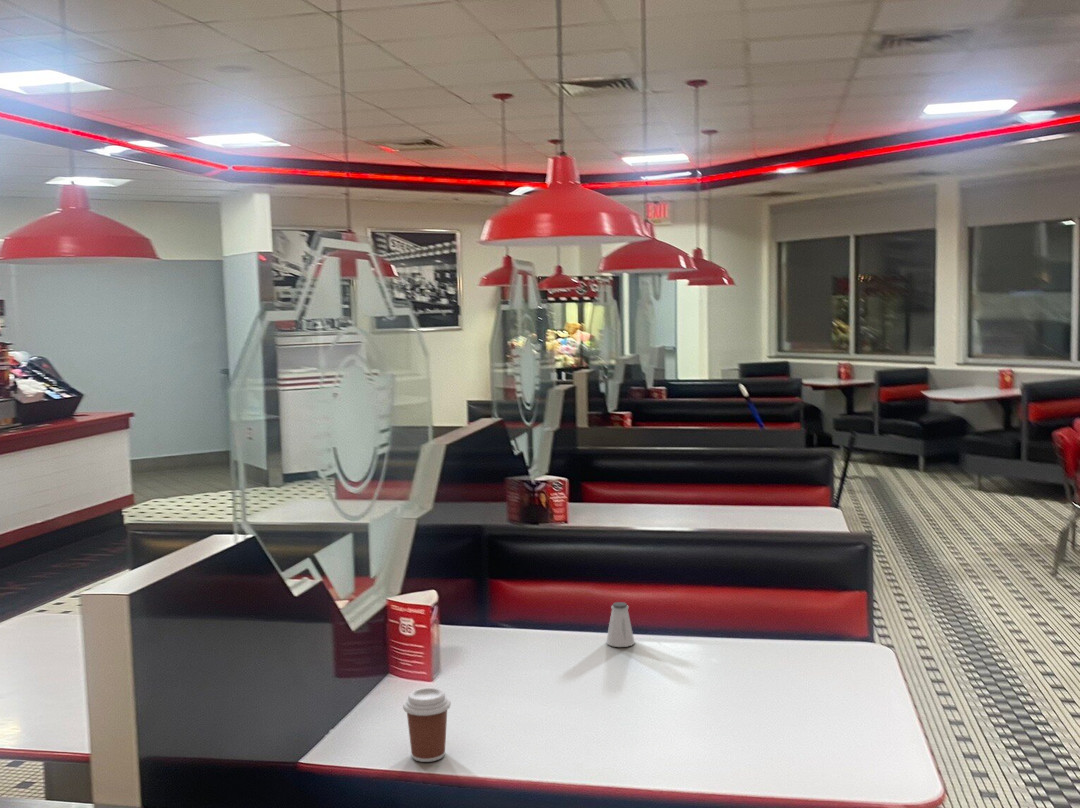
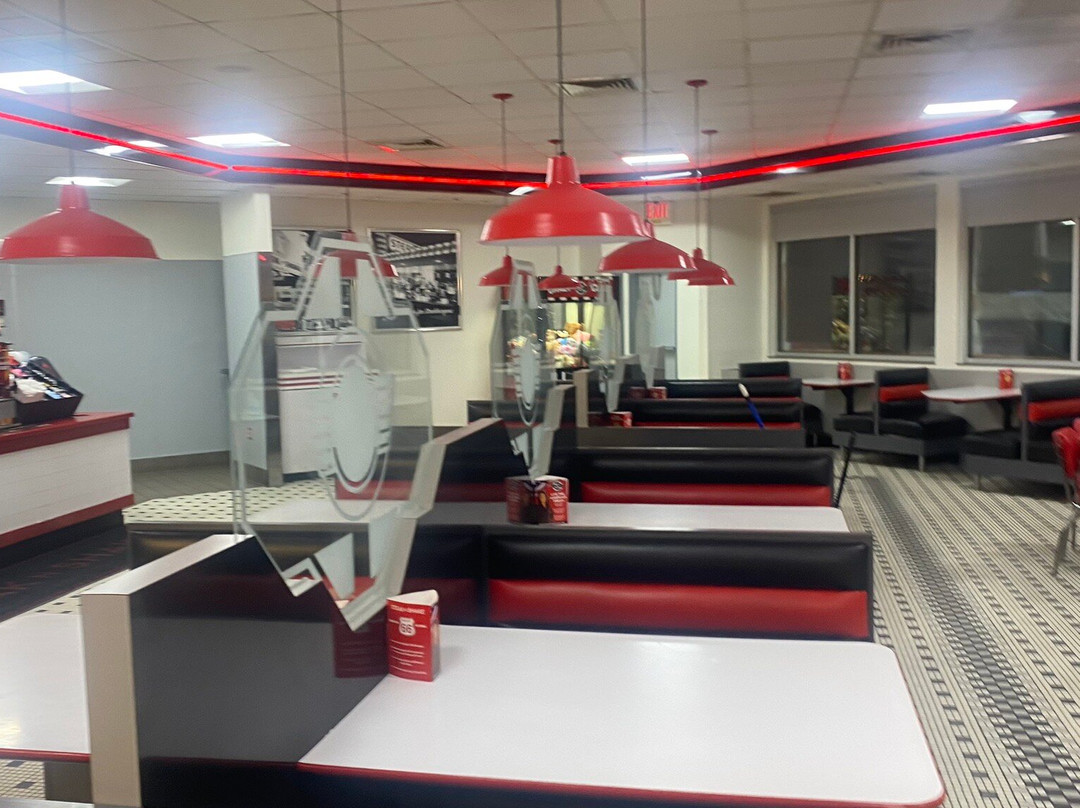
- coffee cup (427, 724)
- saltshaker (620, 623)
